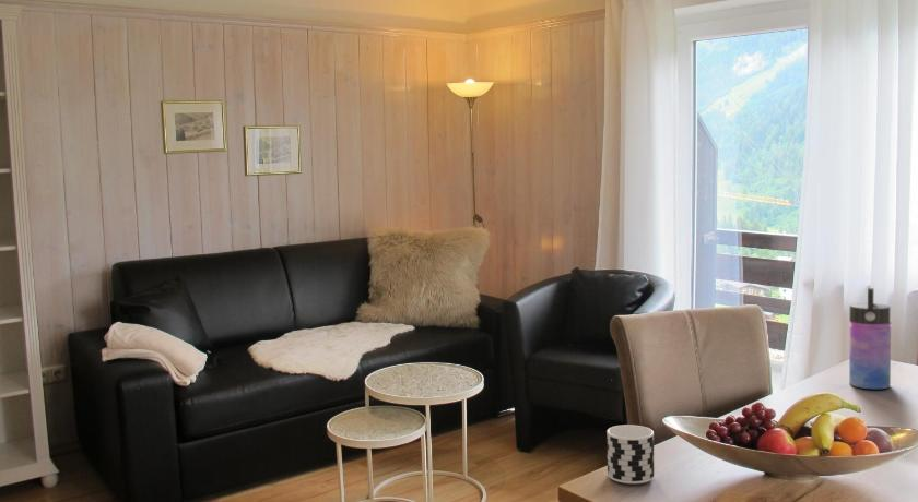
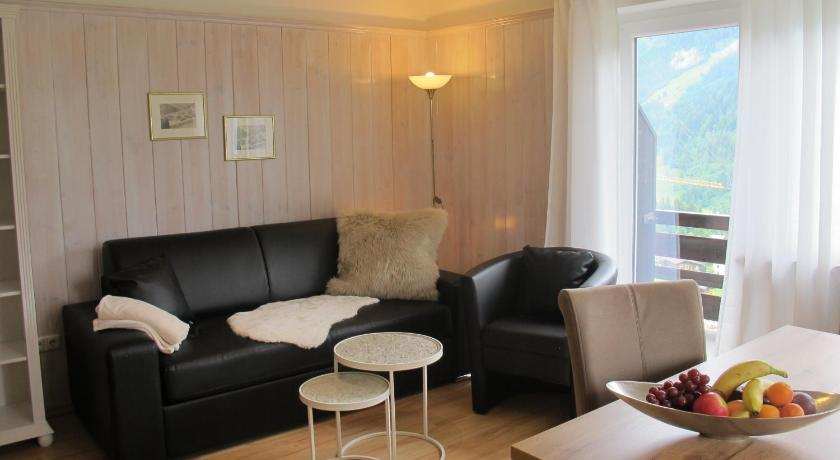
- water bottle (869, 336)
- cup (629, 451)
